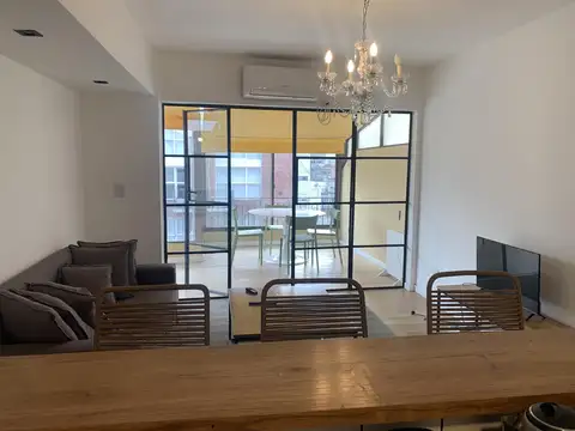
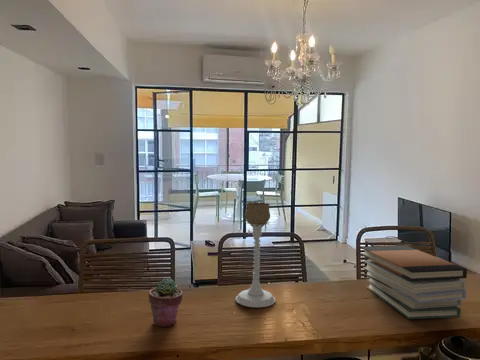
+ candle holder (256, 252)
+ potted succulent (165, 300)
+ book stack (409, 279)
